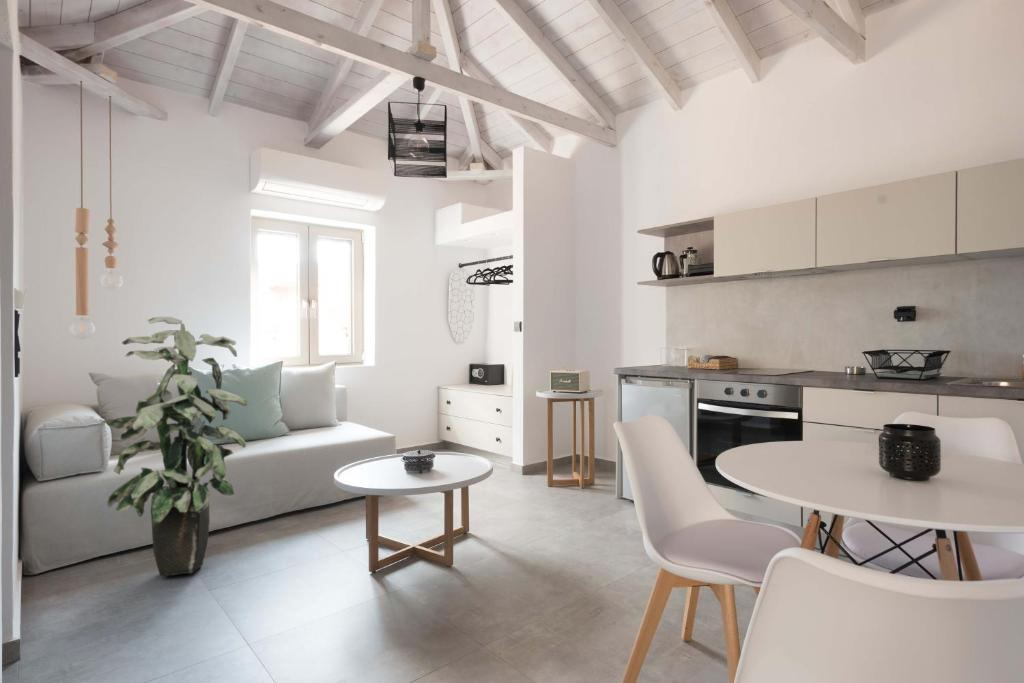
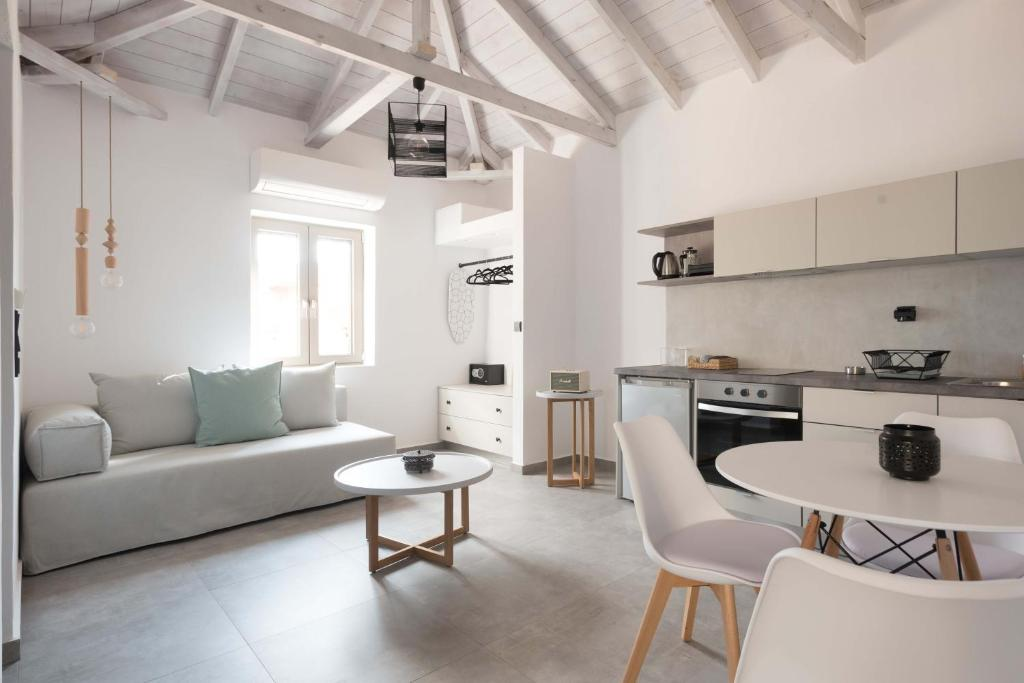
- indoor plant (175, 443)
